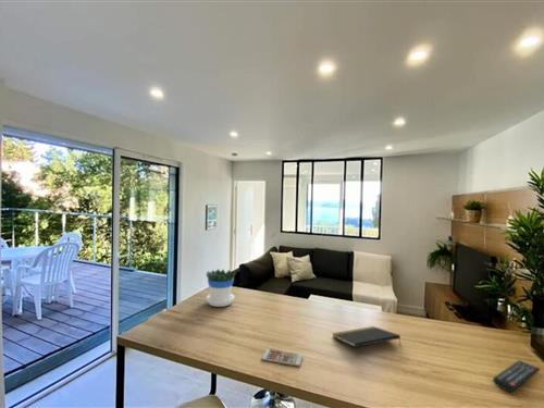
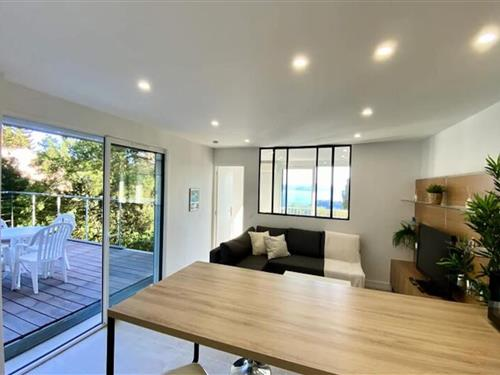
- flowerpot (220, 287)
- notepad (364, 335)
- remote control (517, 375)
- smartphone (282, 357)
